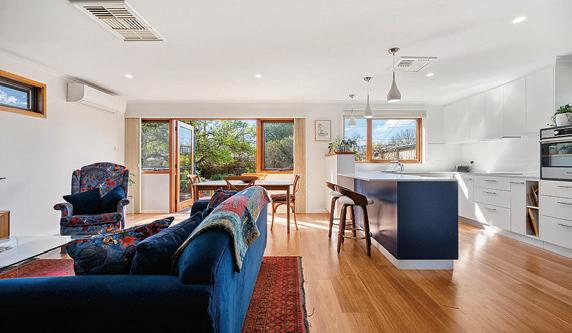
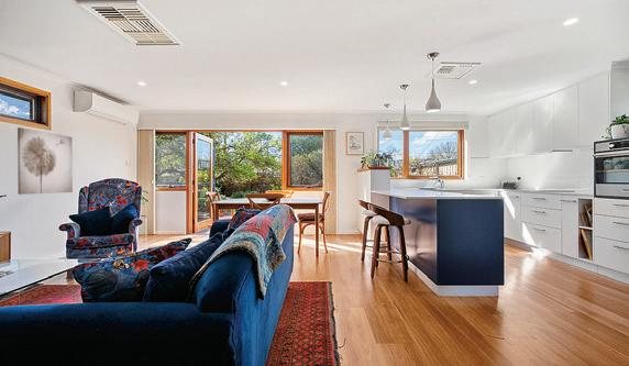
+ wall art (47, 163)
